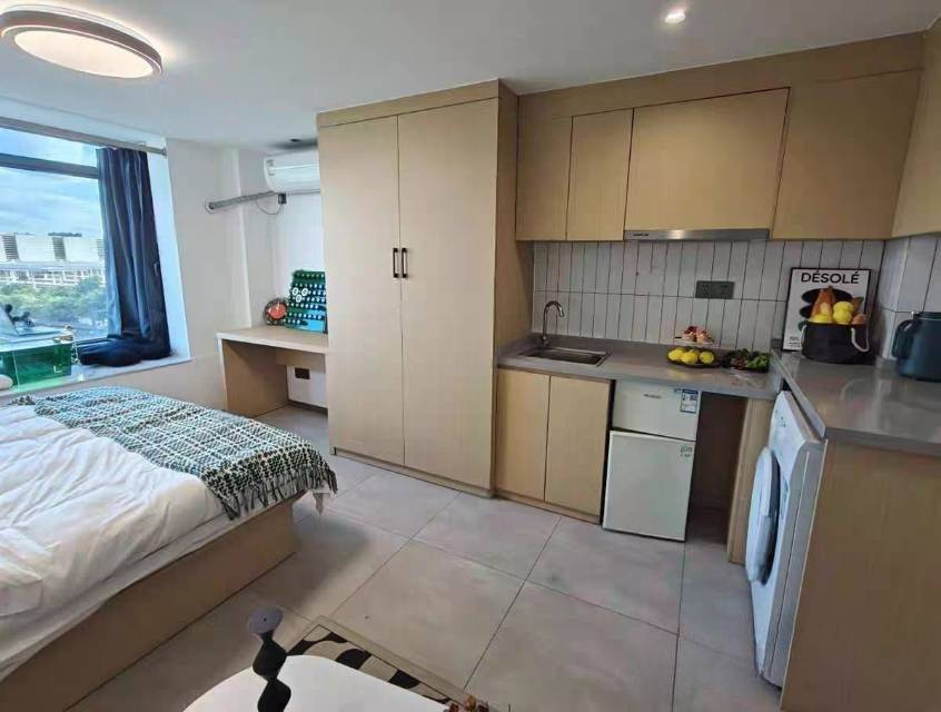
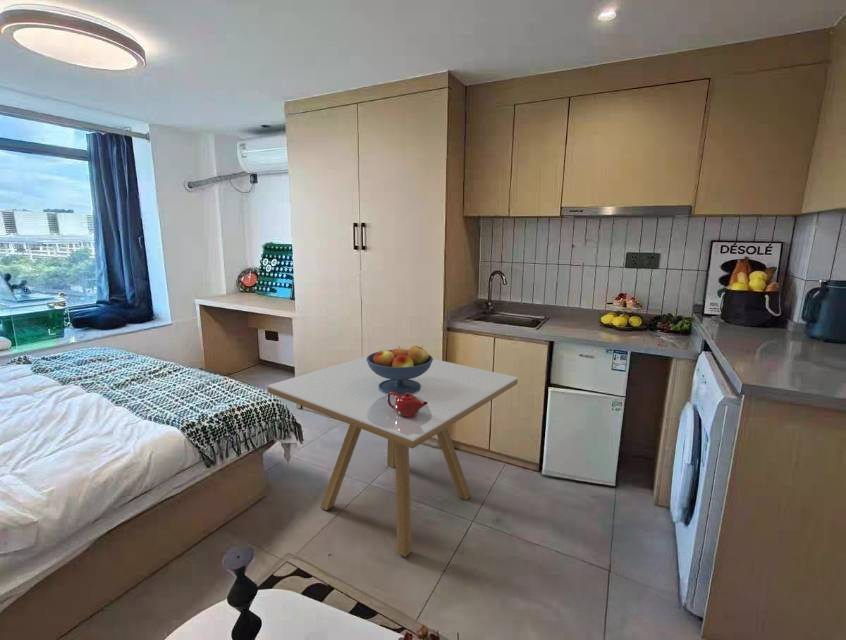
+ dining table (397, 443)
+ fruit bowl (399, 366)
+ teapot (406, 403)
